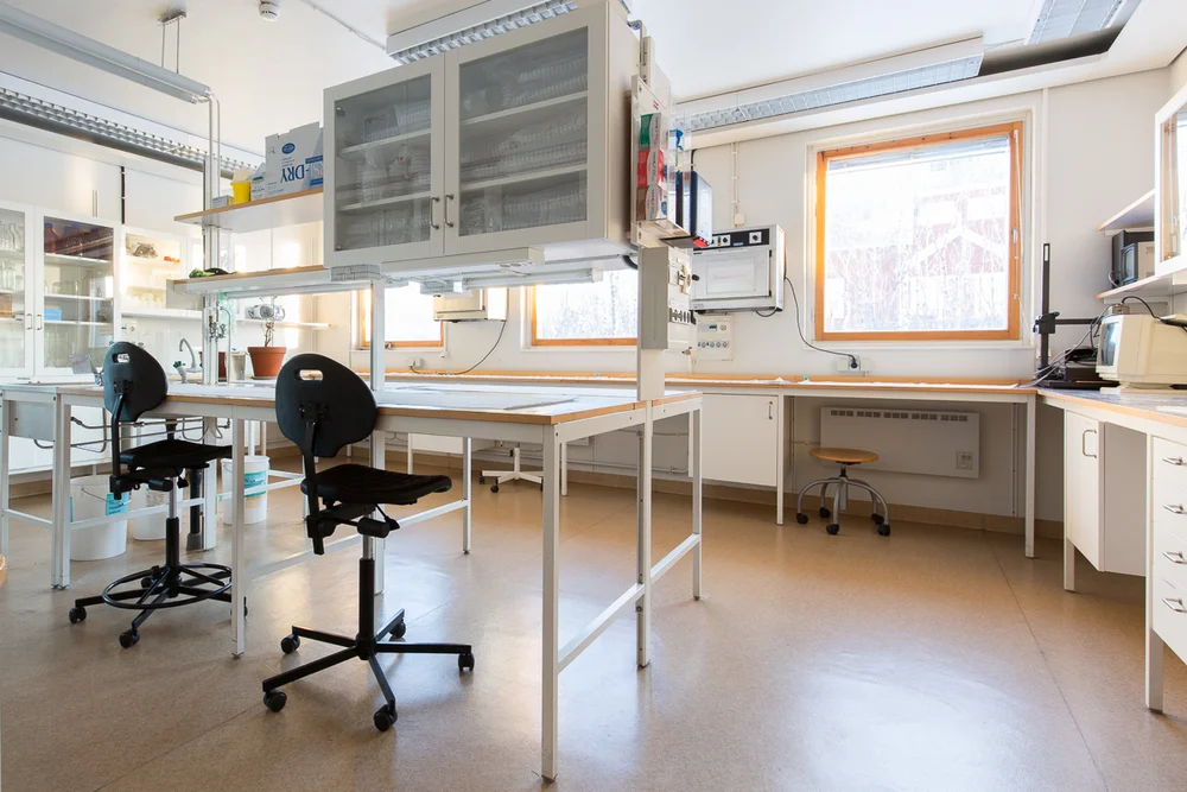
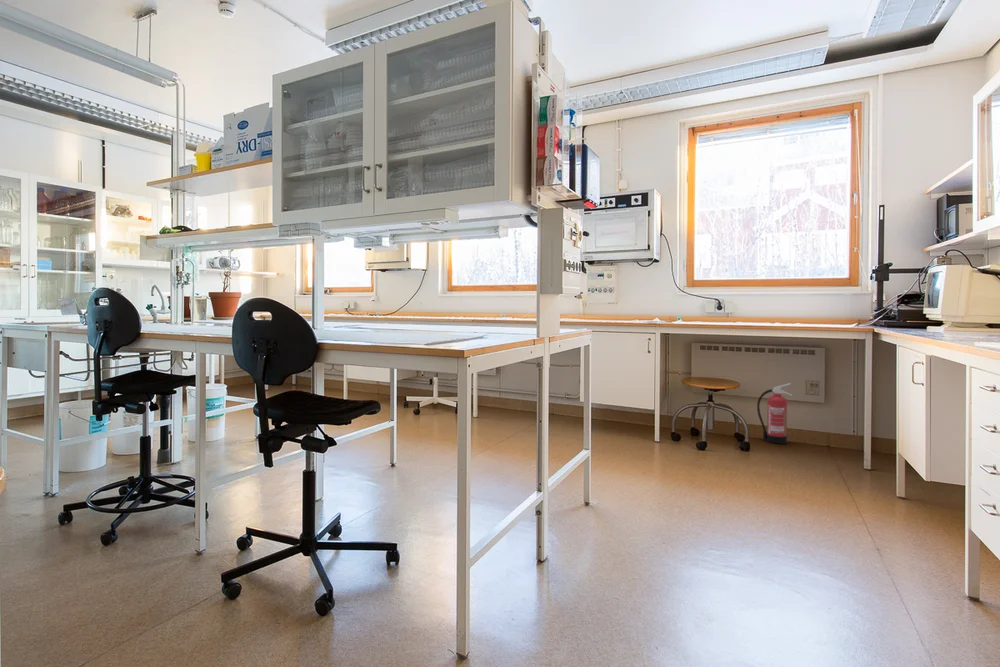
+ fire extinguisher (774, 411)
